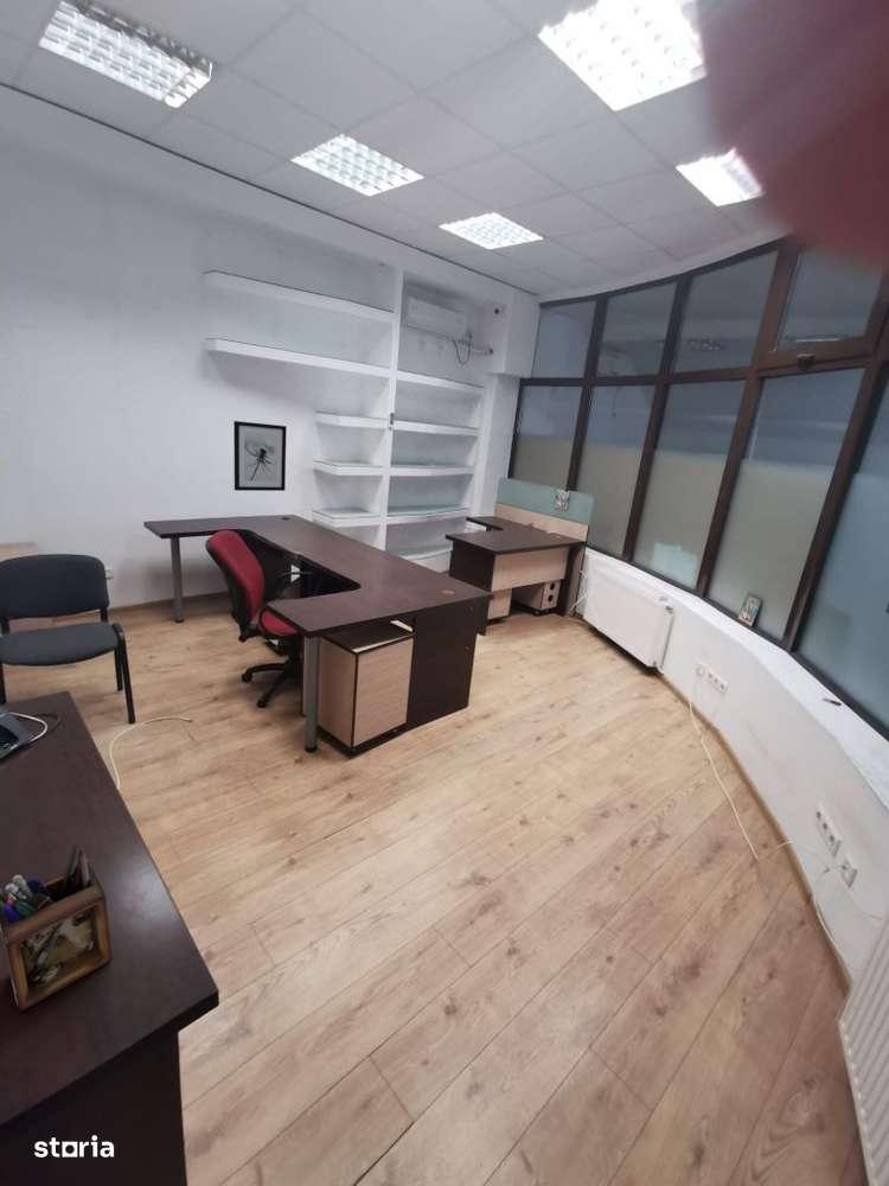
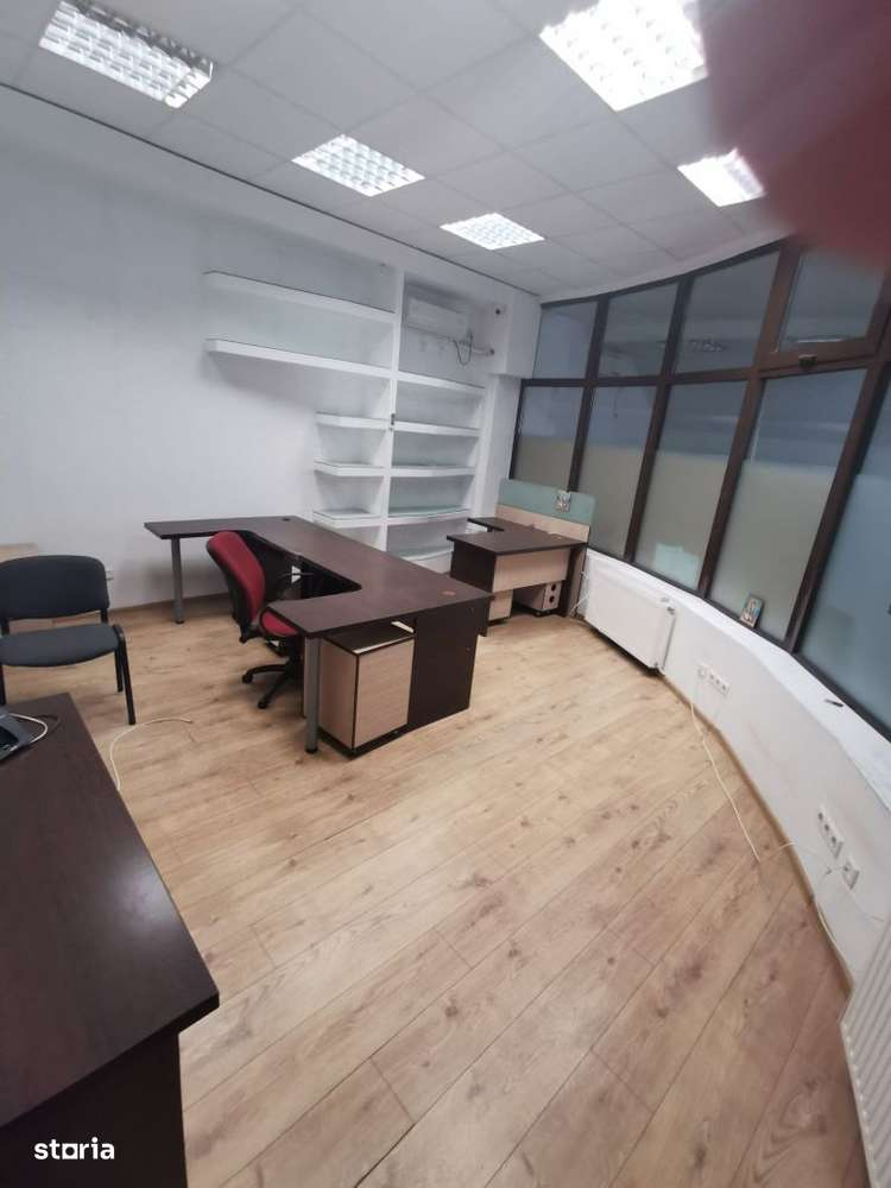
- desk organizer (55, 920)
- wall art (261, 457)
